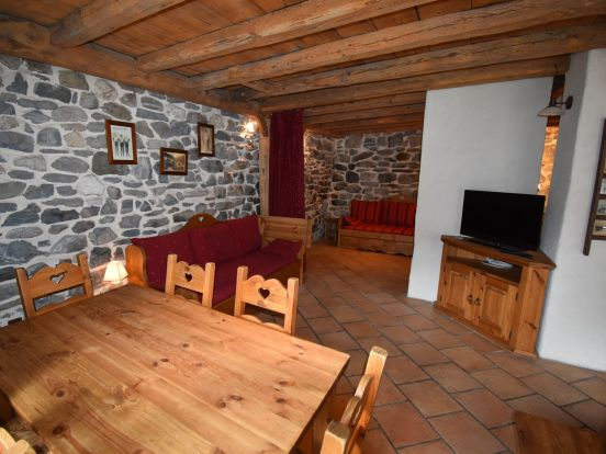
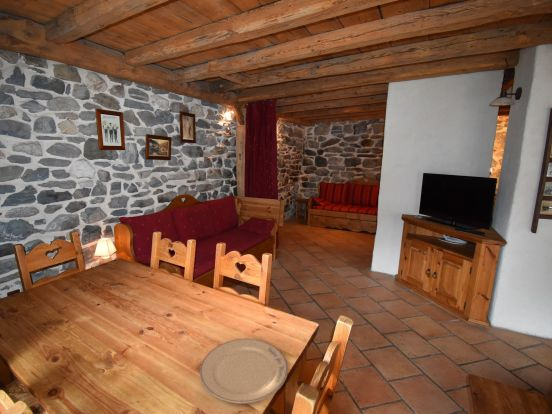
+ chinaware (244, 368)
